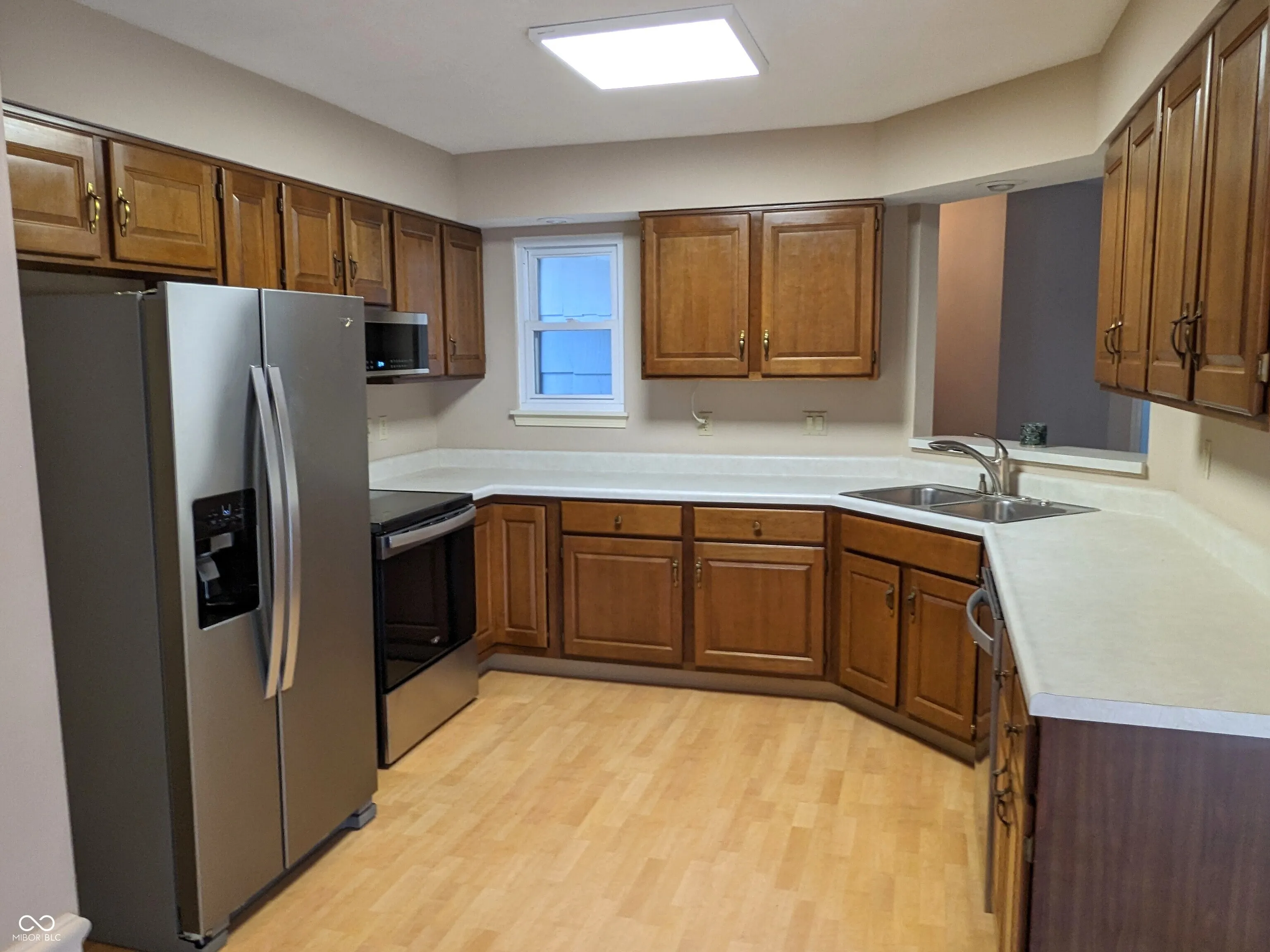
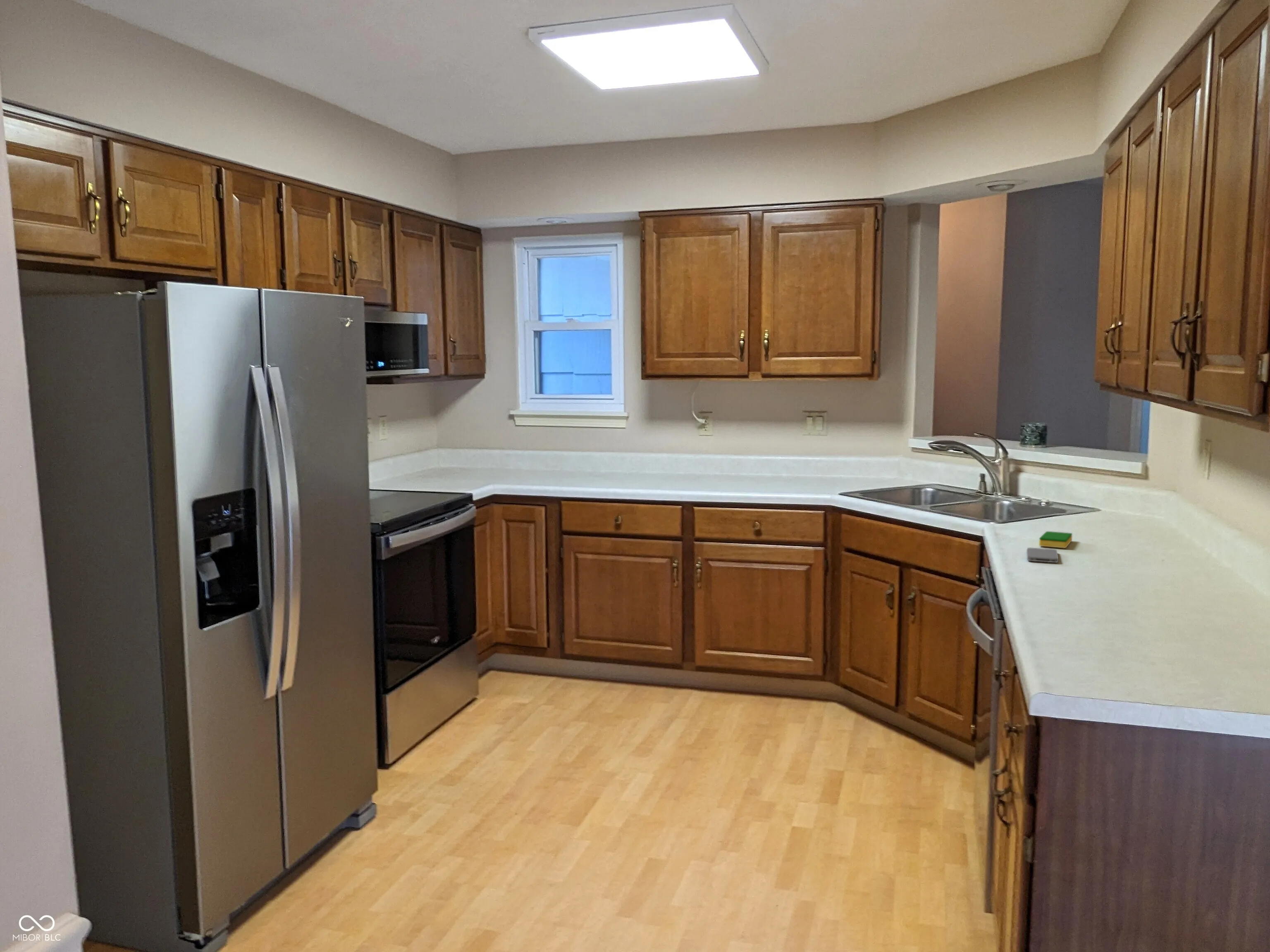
+ smartphone (1042, 555)
+ dish sponge (1056, 539)
